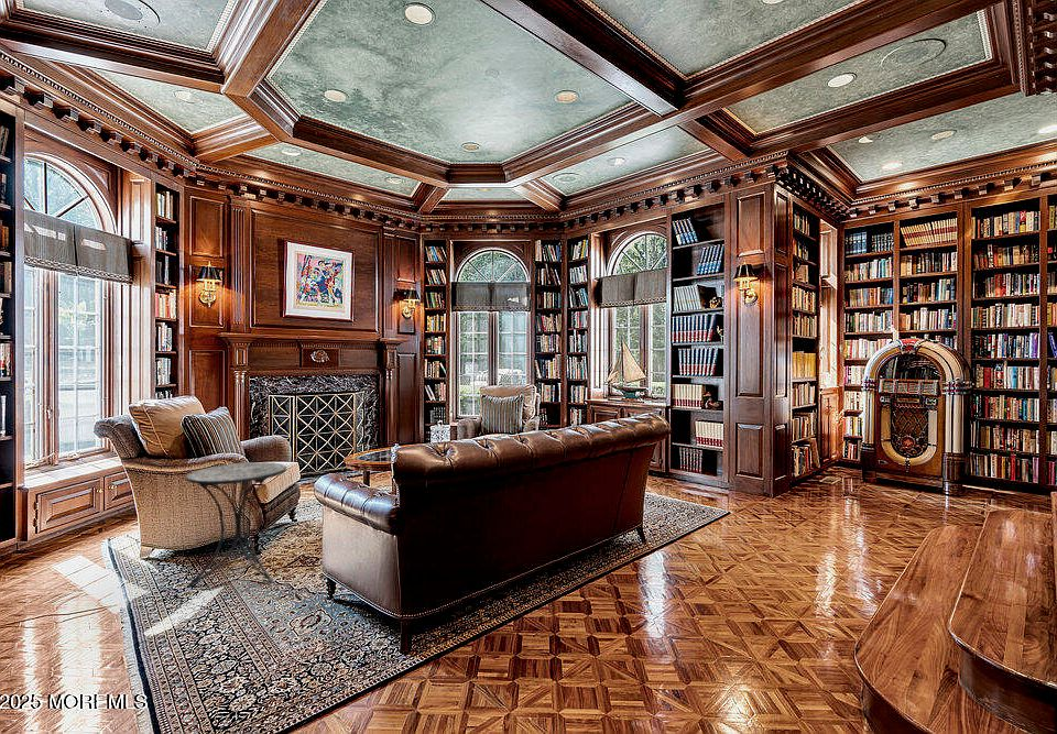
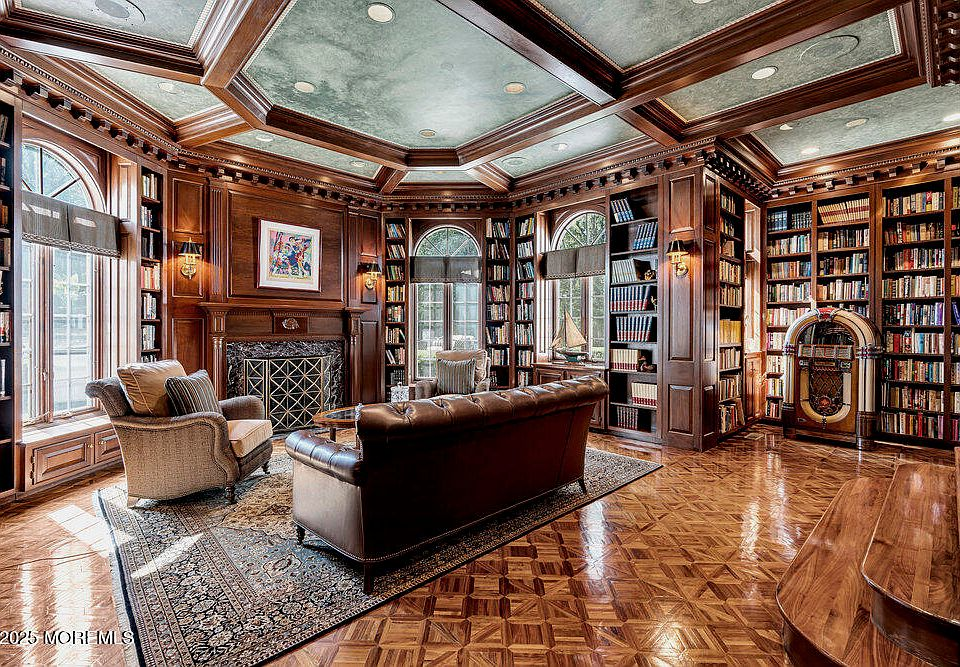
- side table (238, 522)
